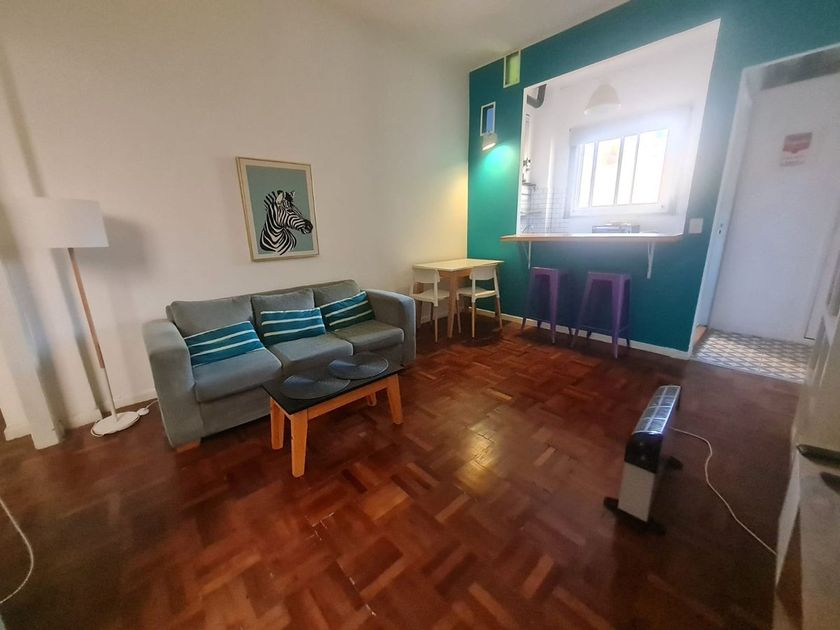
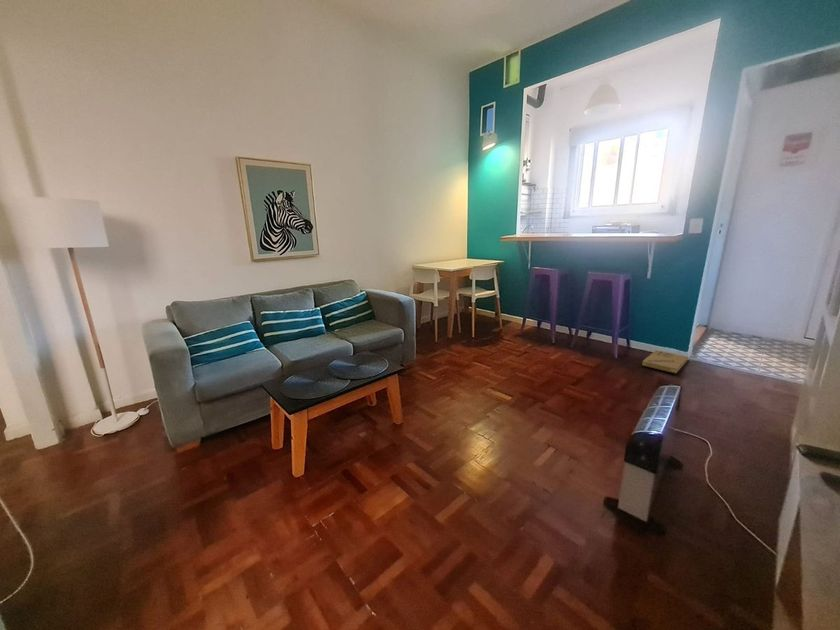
+ cardboard box (665, 360)
